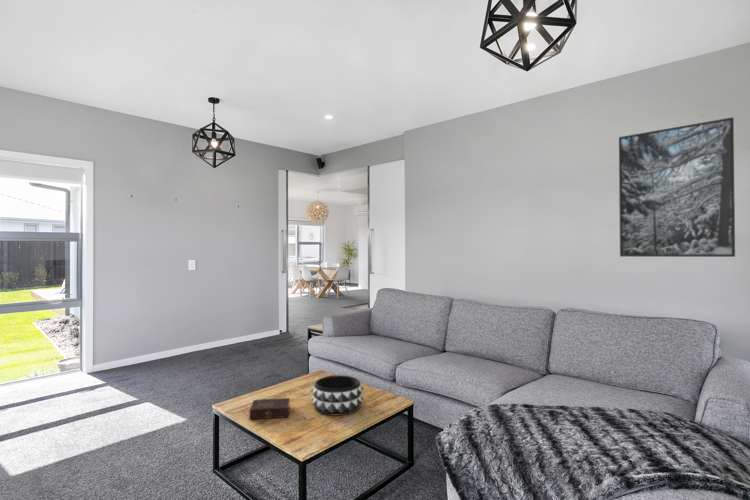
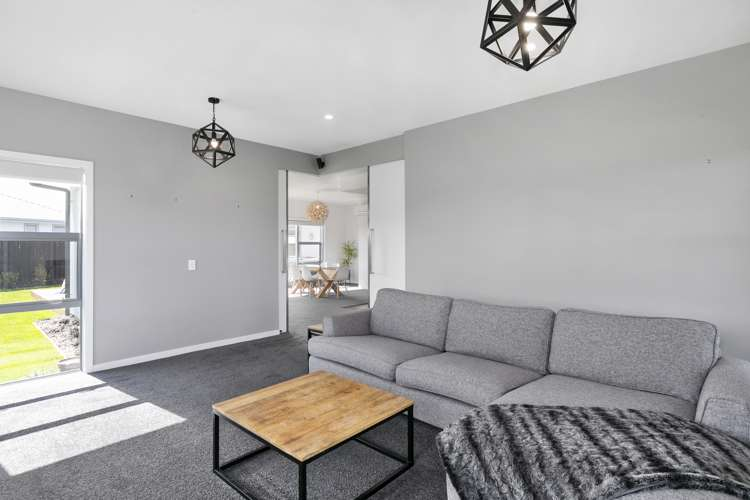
- decorative bowl (337, 394)
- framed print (672, 192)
- book (270, 408)
